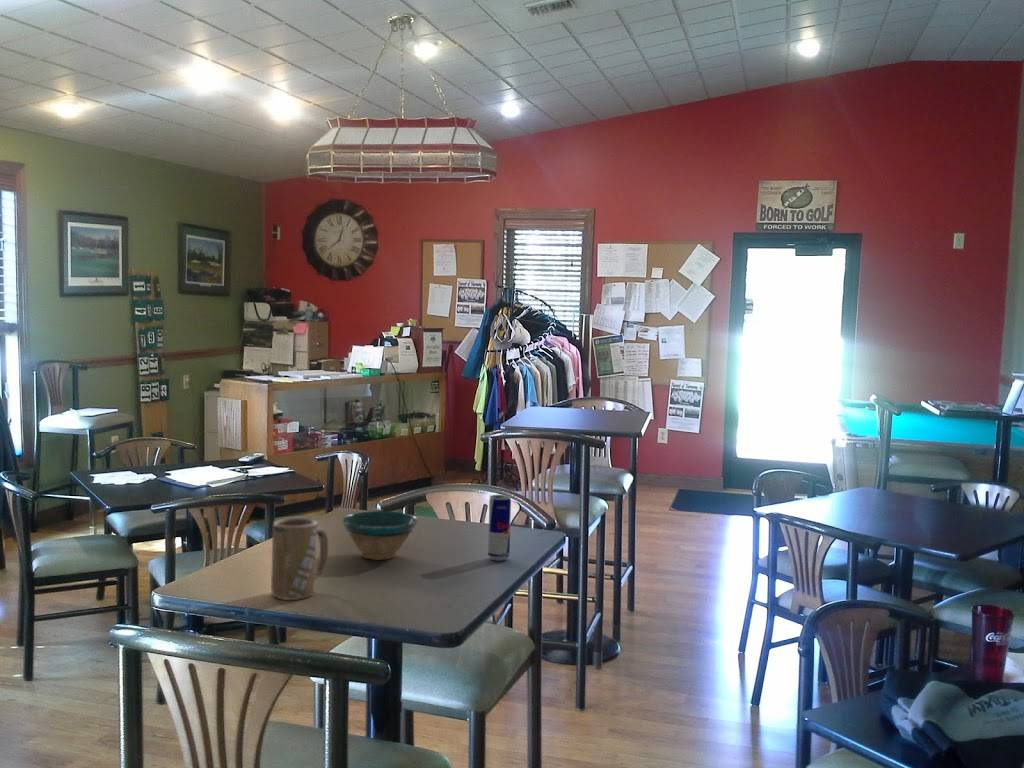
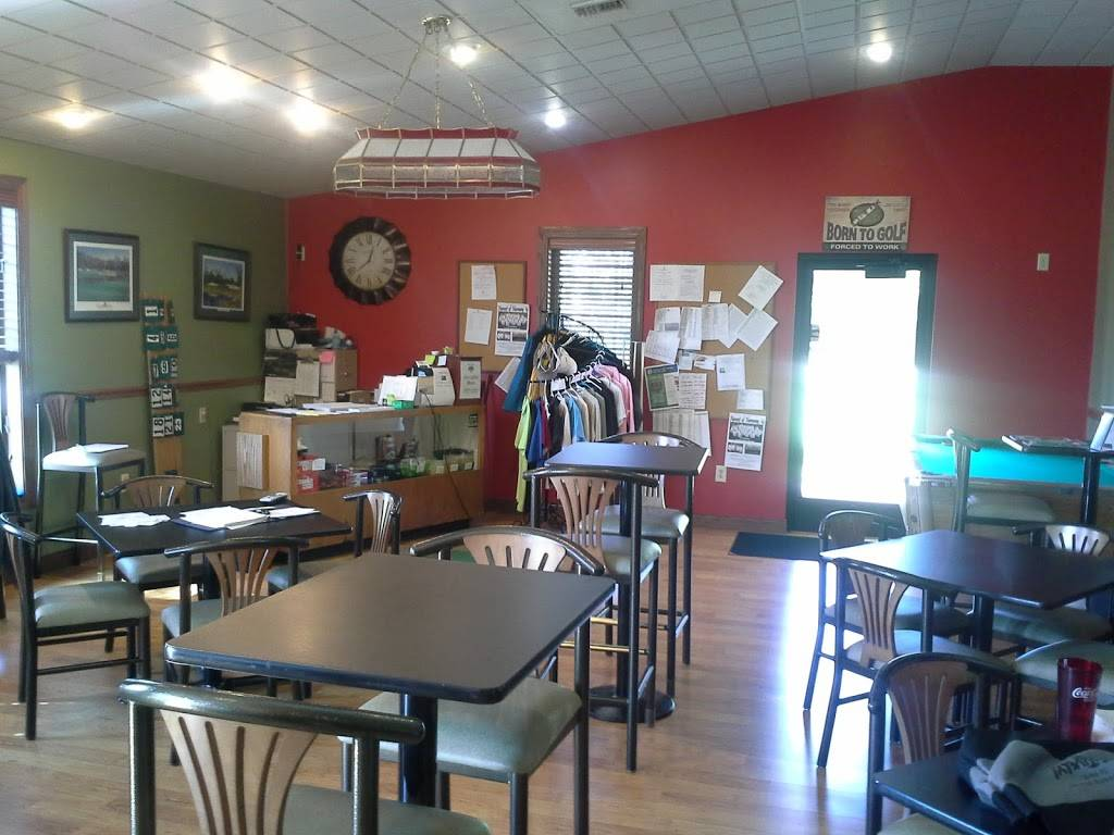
- bowl (379, 536)
- beverage can (499, 527)
- mug (297, 555)
